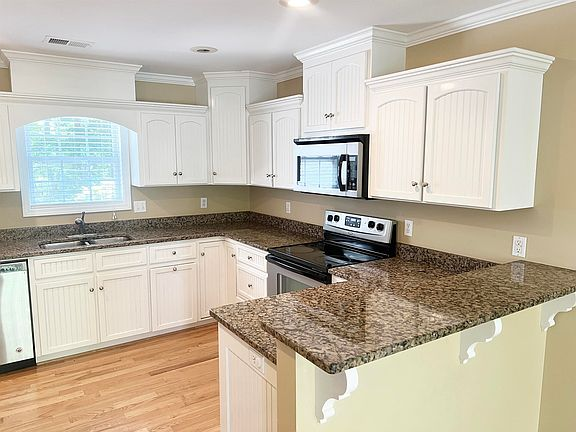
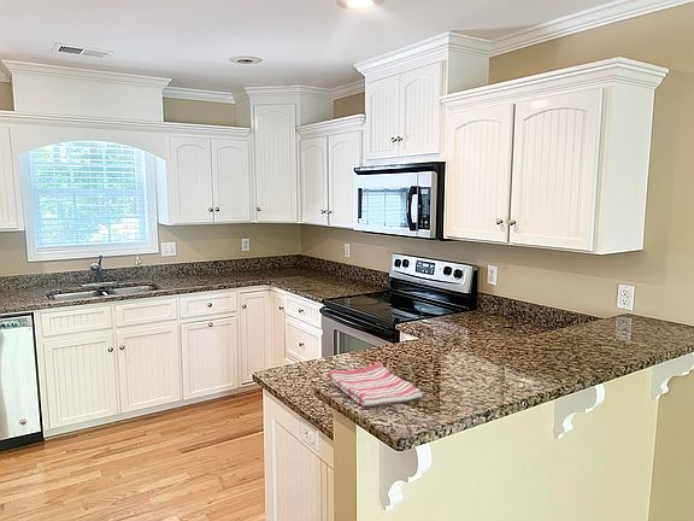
+ dish towel (372, 384)
